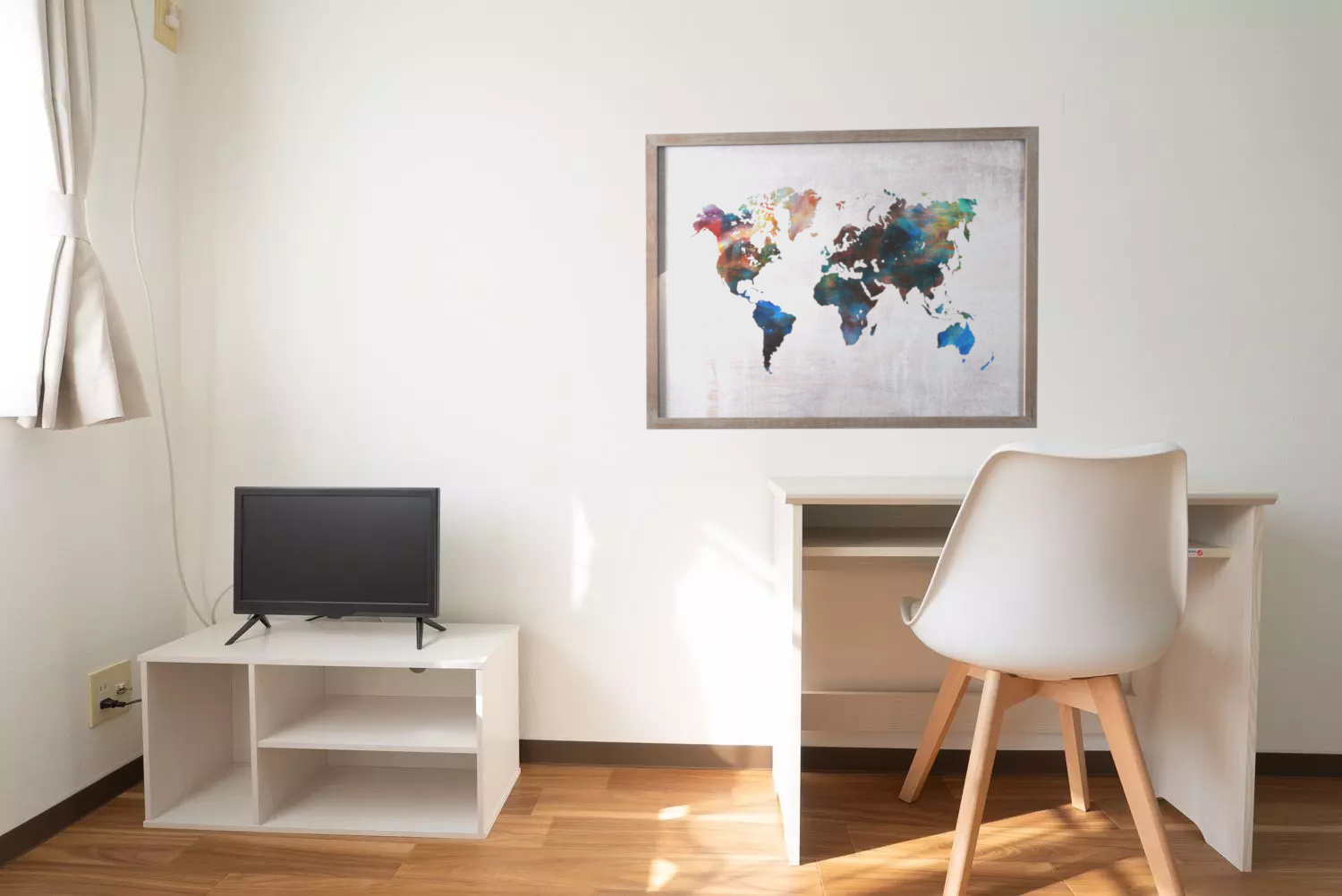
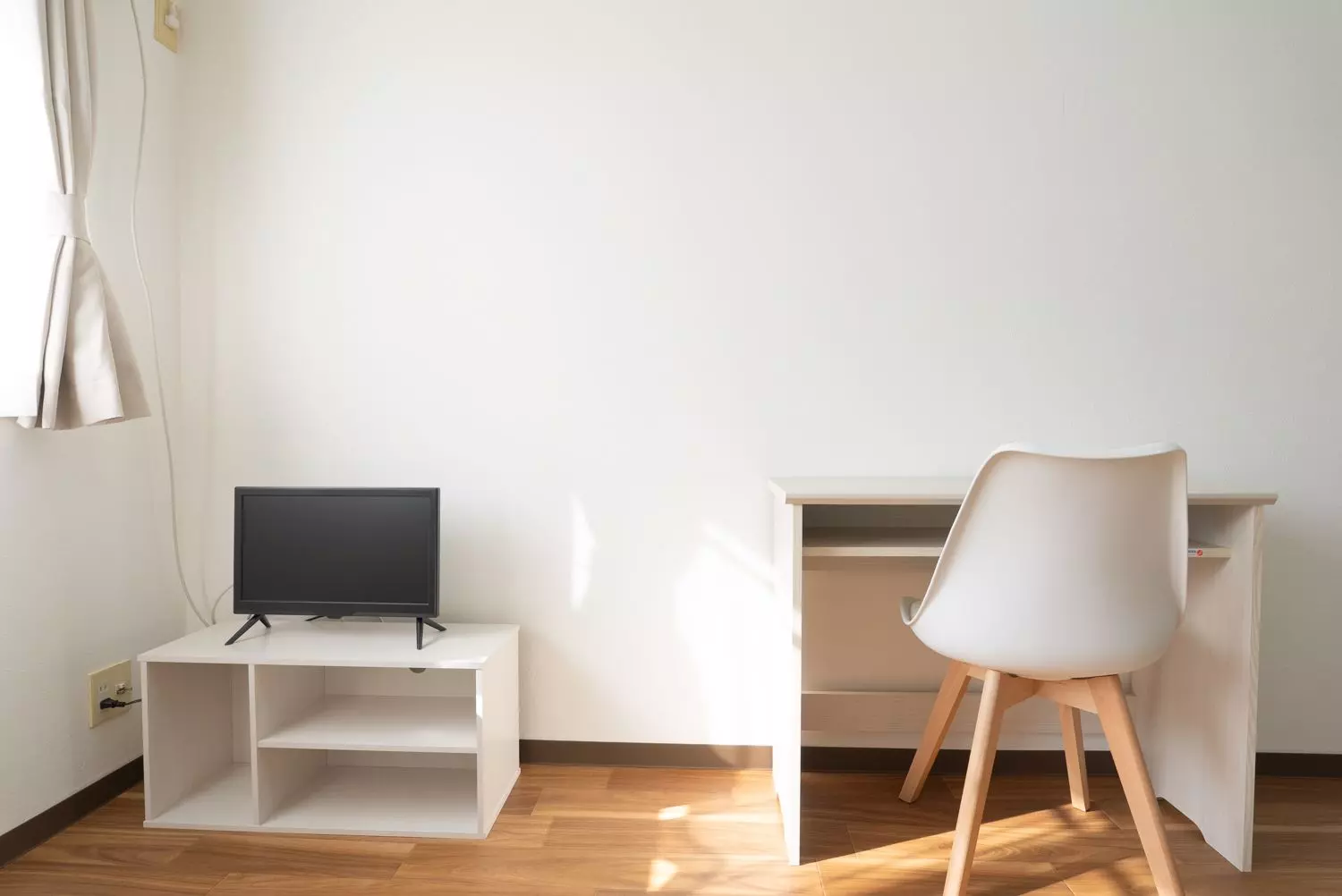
- wall art (838, 280)
